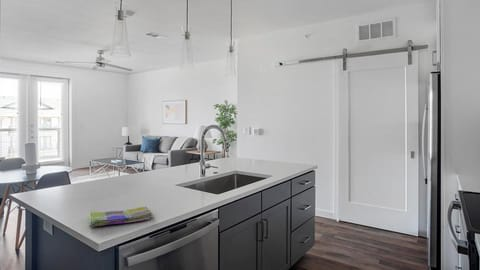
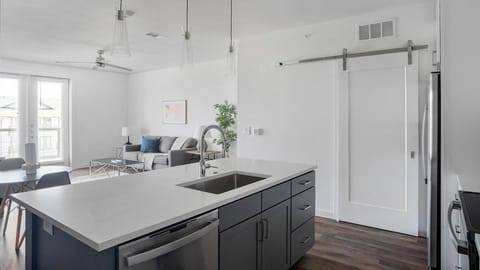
- dish towel (121, 215)
